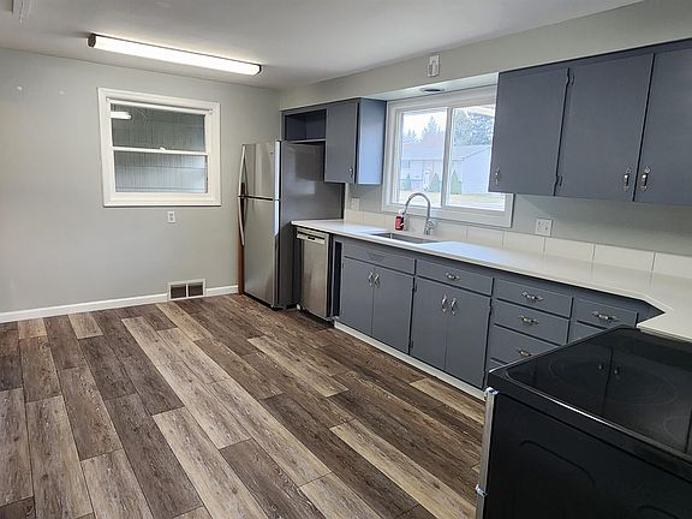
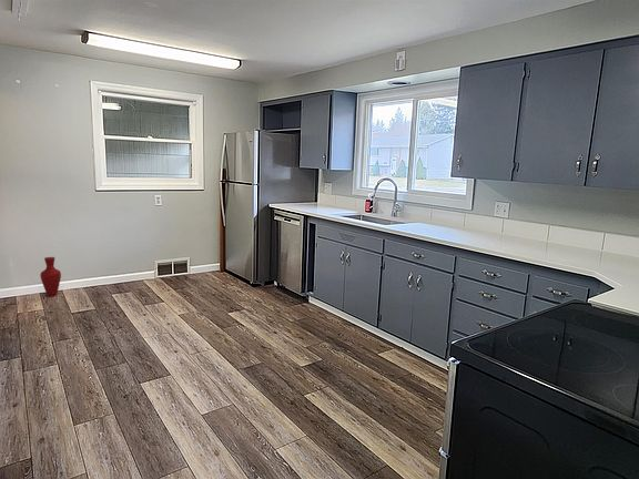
+ vase (50, 276)
